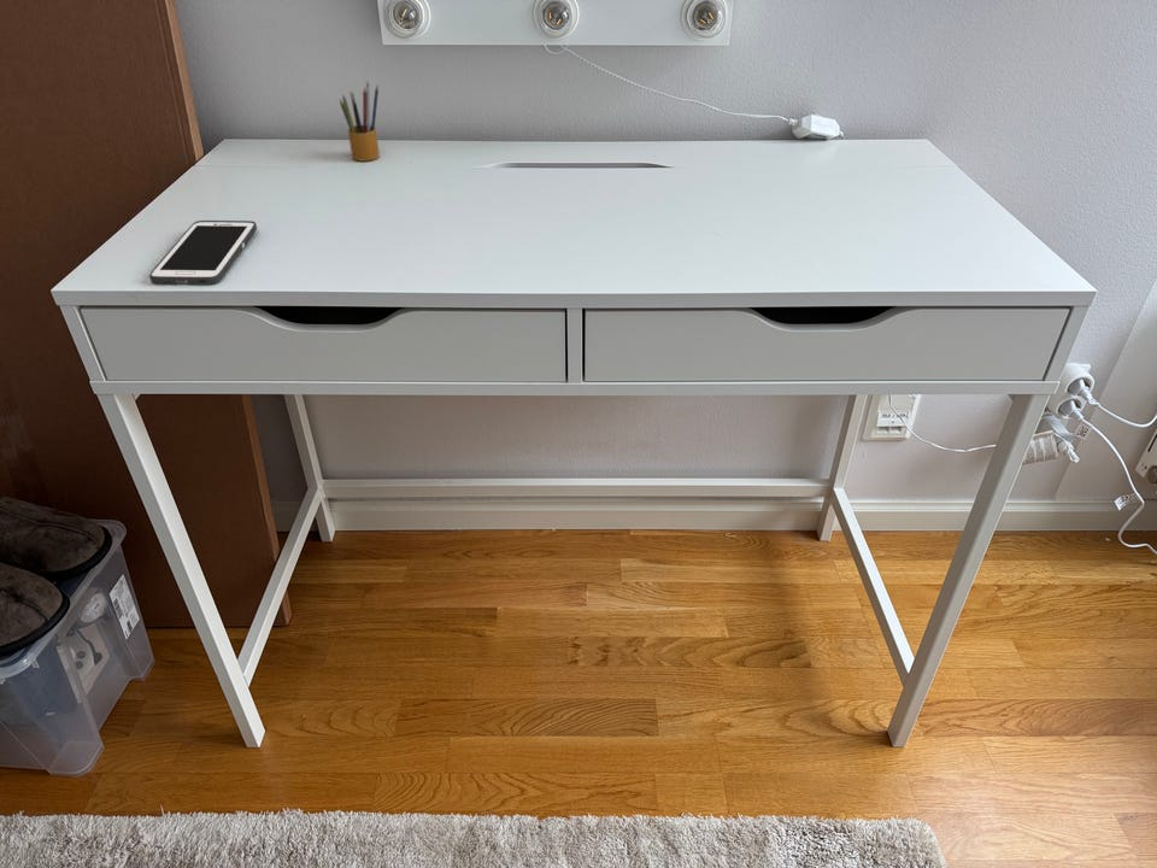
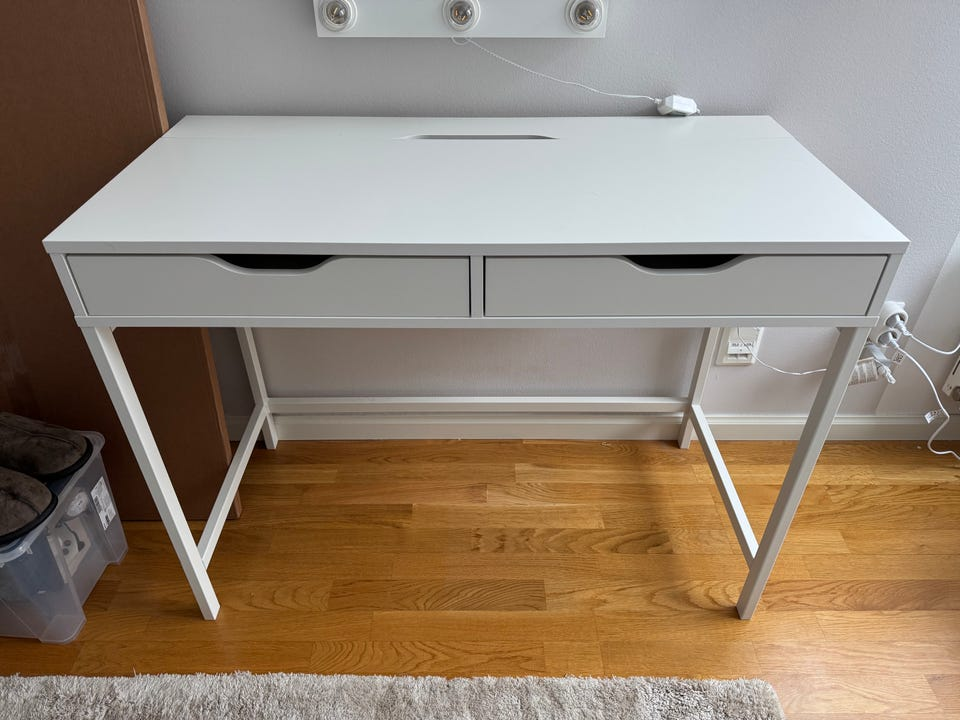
- pencil box (363, 123)
- cell phone (206, 251)
